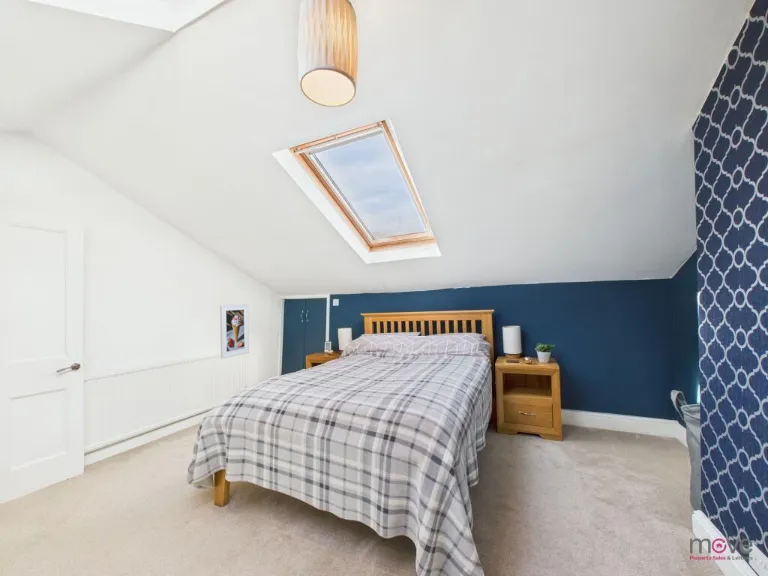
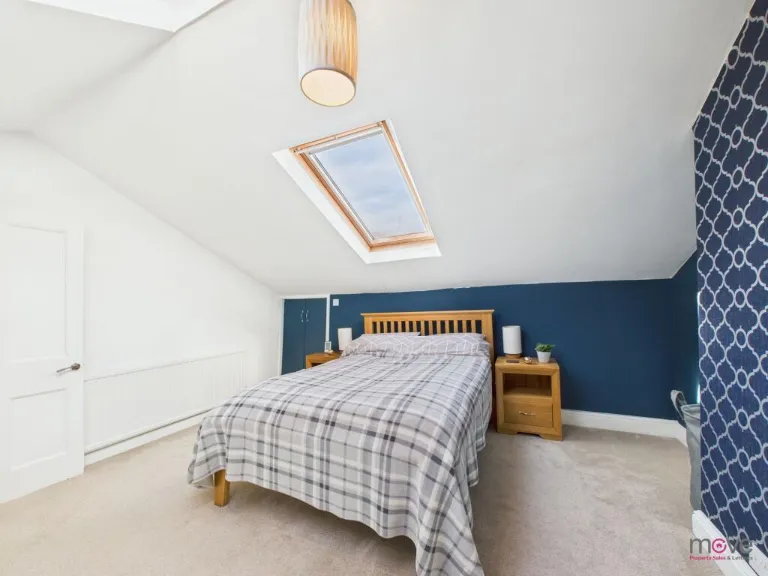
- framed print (235, 329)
